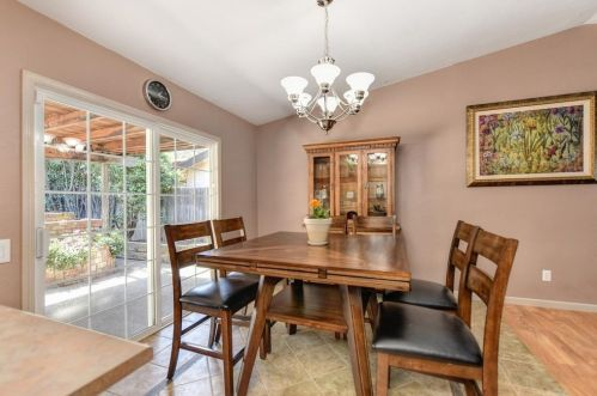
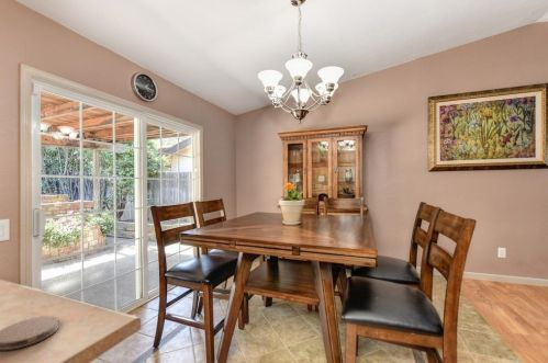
+ coaster (27, 331)
